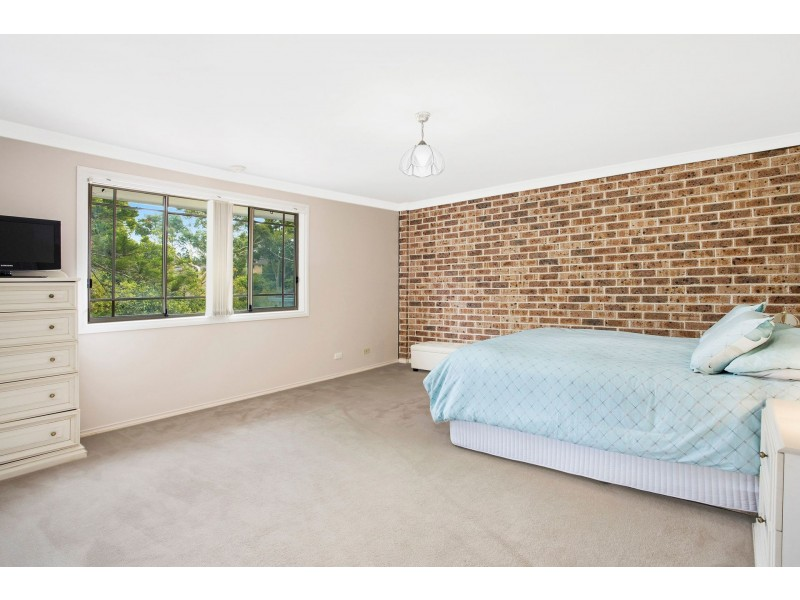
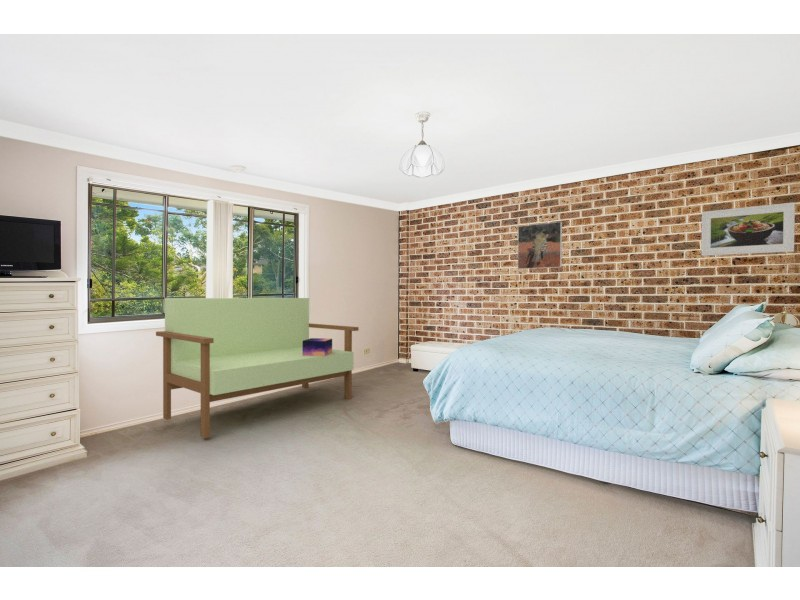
+ bench (265, 353)
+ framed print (745, 230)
+ decorative box (317, 346)
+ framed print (539, 246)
